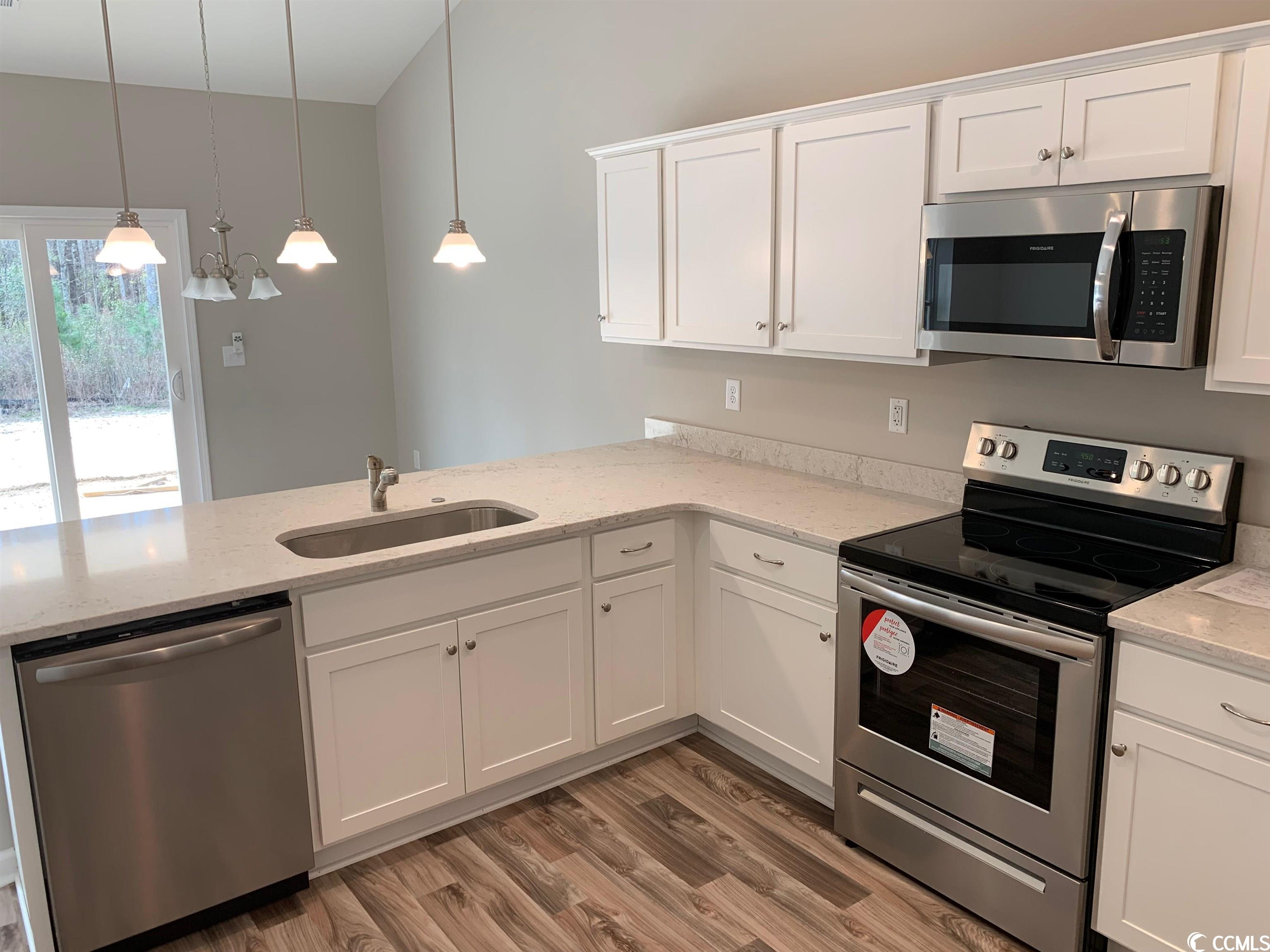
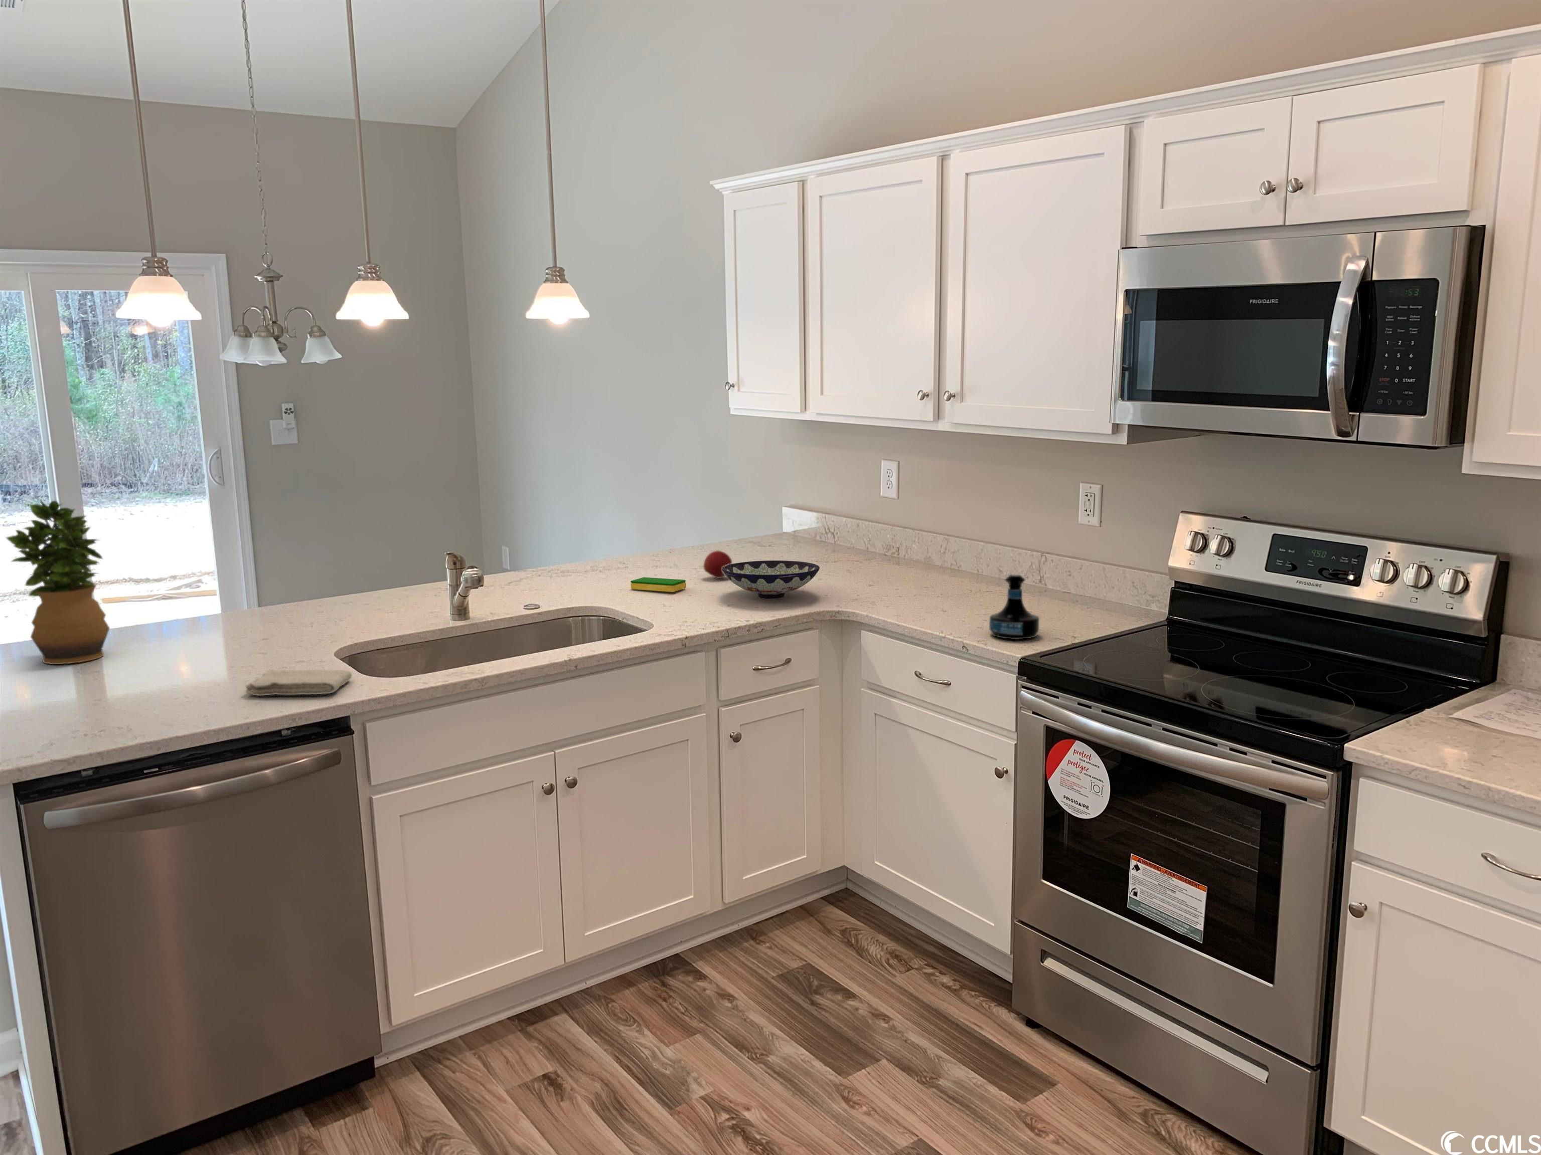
+ bowl (770, 582)
+ dish sponge (658, 585)
+ potted plant (59, 581)
+ tequila bottle (1014, 605)
+ washcloth (300, 681)
+ apple (717, 564)
